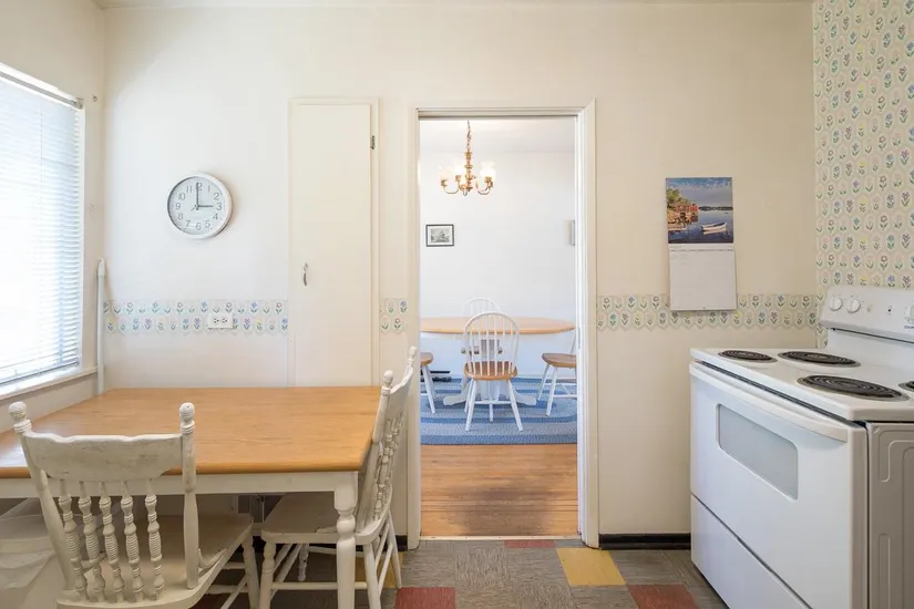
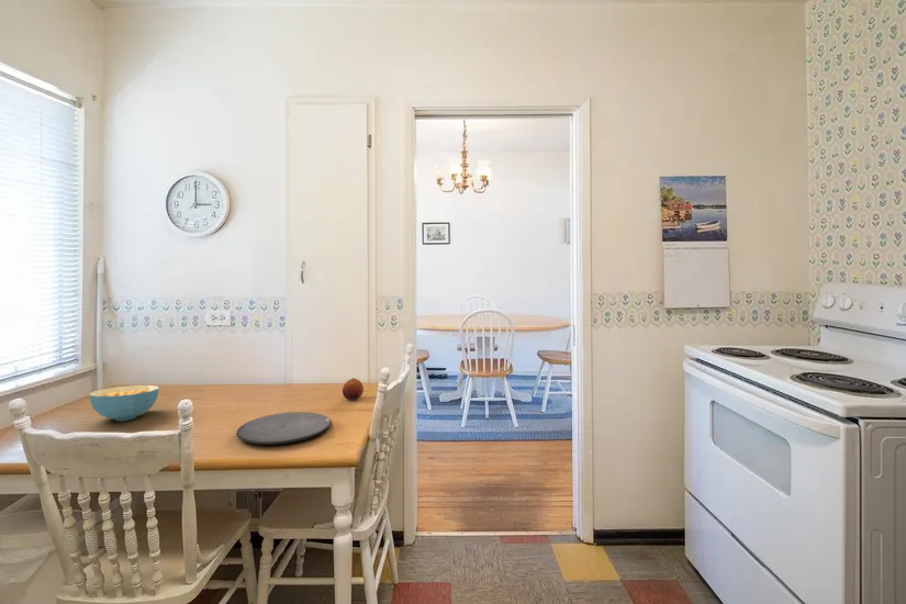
+ cereal bowl (125, 404)
+ fruit (353, 389)
+ plate (284, 426)
